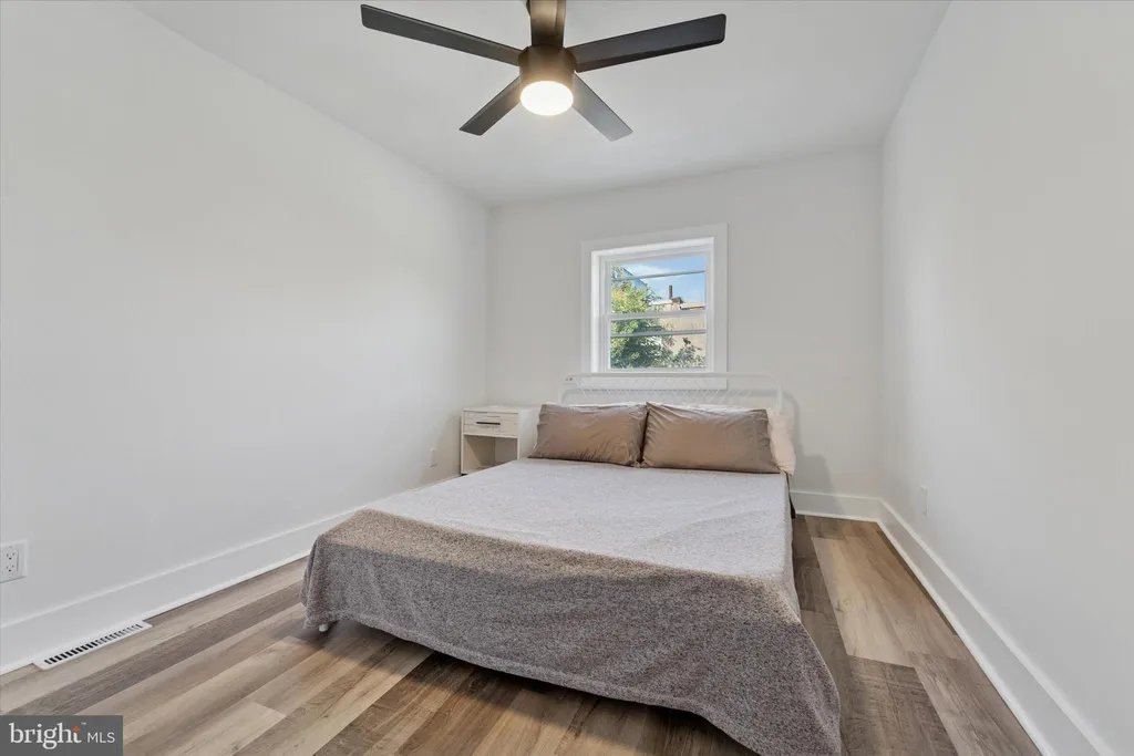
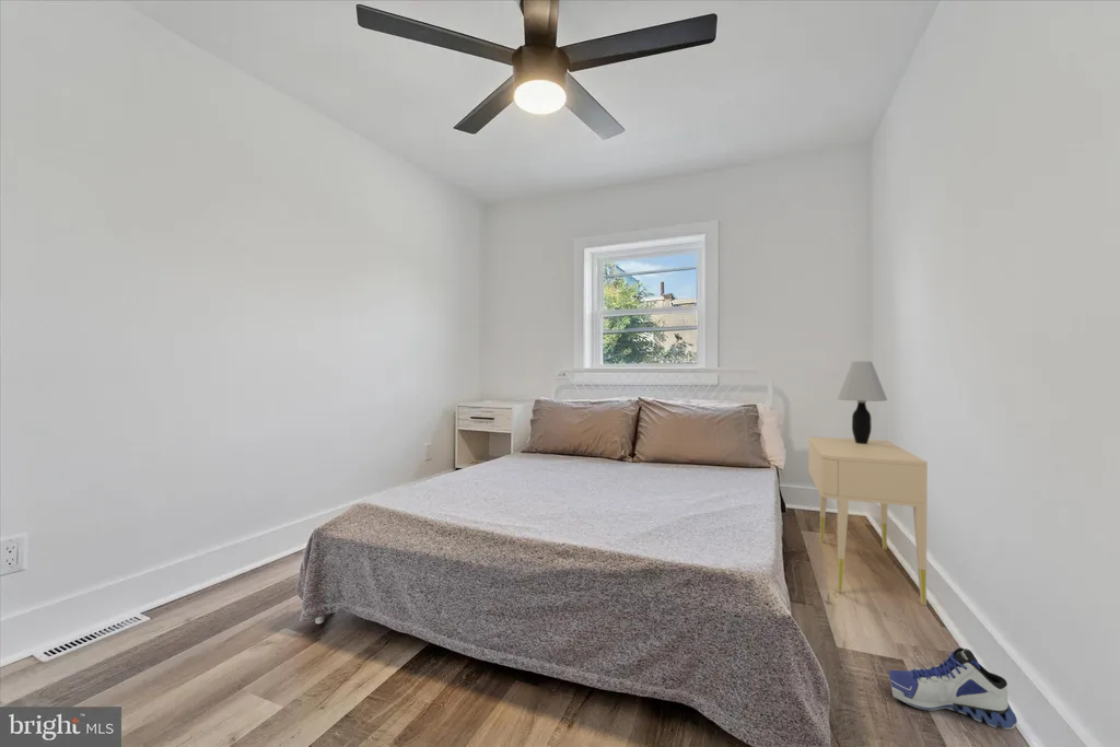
+ nightstand (859, 501)
+ sneaker (947, 676)
+ table lamp (861, 401)
